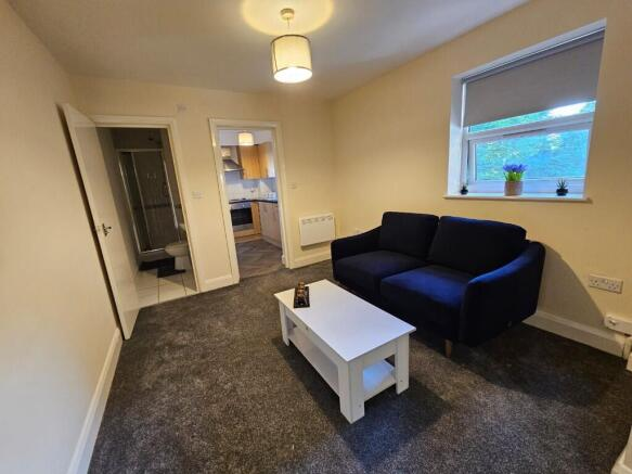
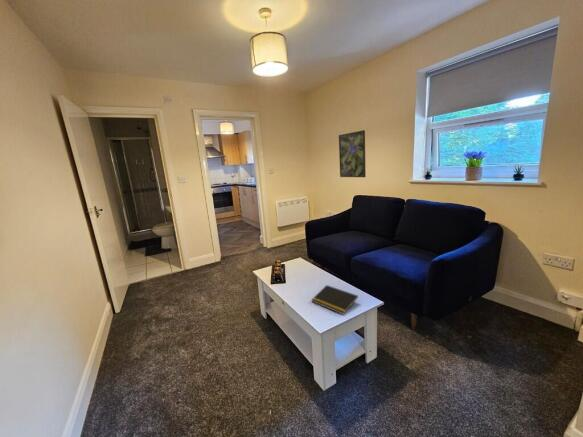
+ notepad (334, 298)
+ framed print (351, 155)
